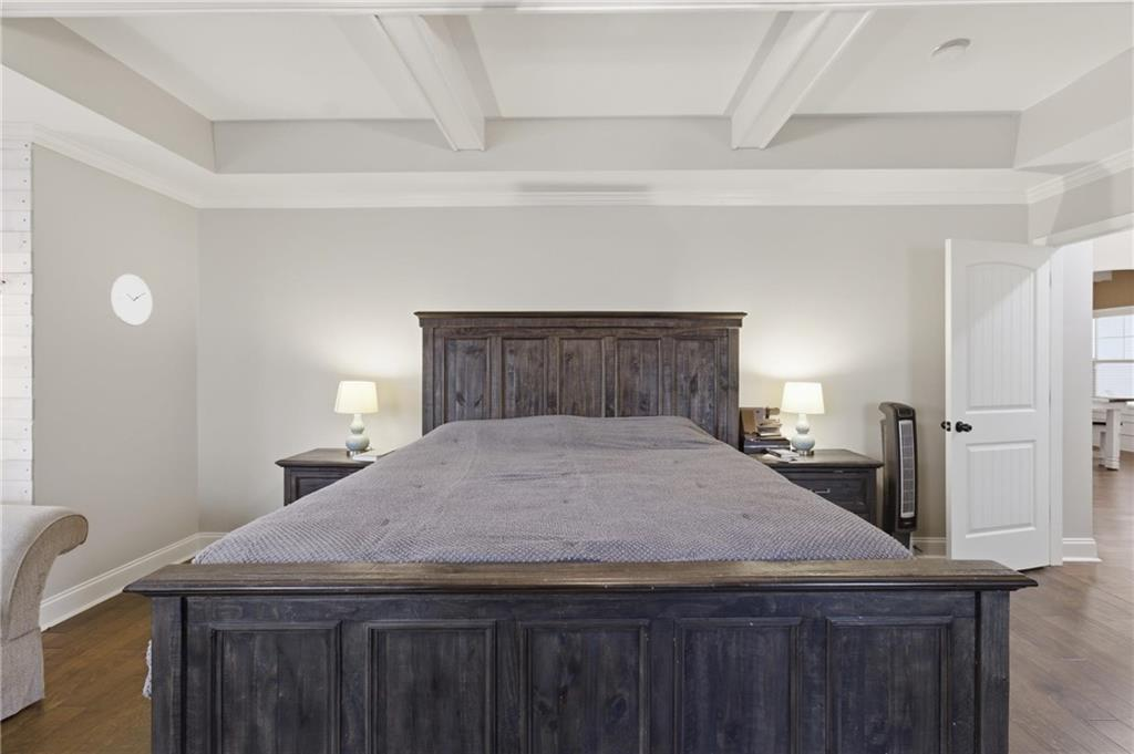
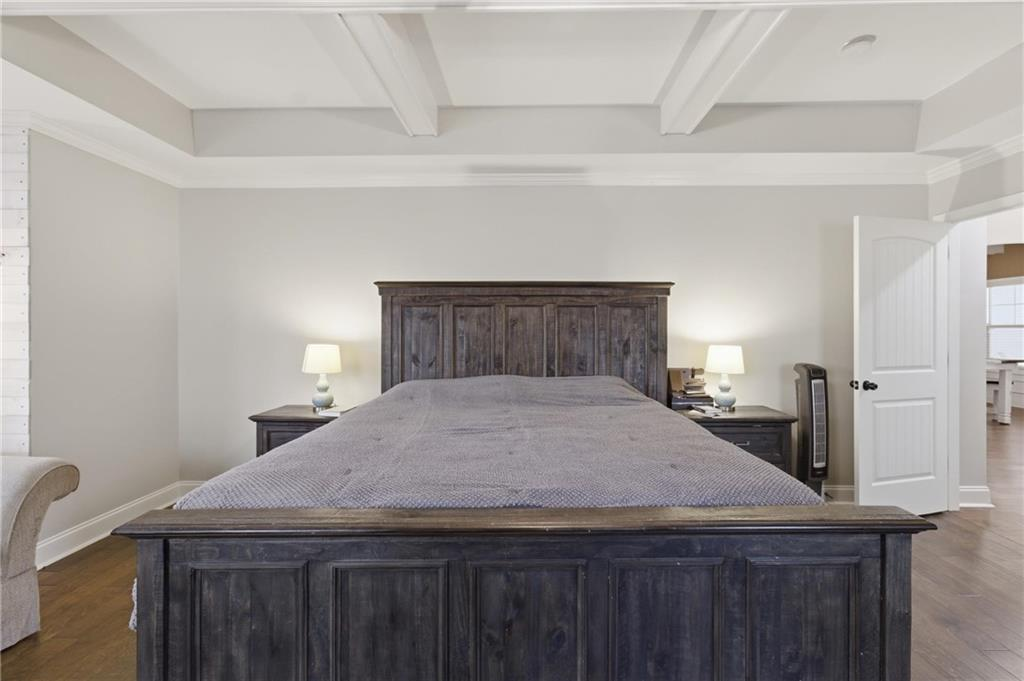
- wall clock (133, 300)
